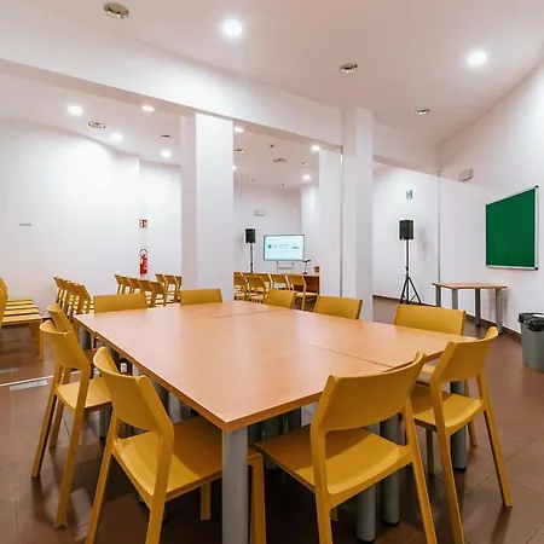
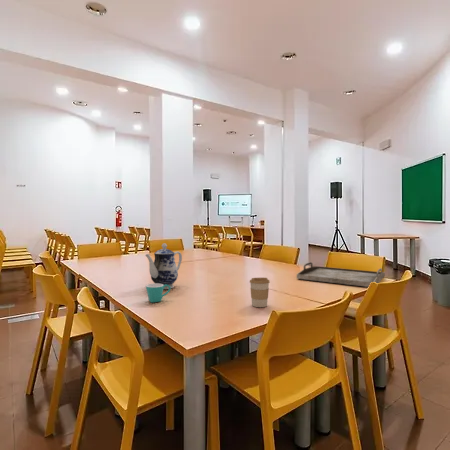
+ teapot (164, 265)
+ mug (158, 292)
+ serving tray (341, 271)
+ coffee cup (259, 291)
